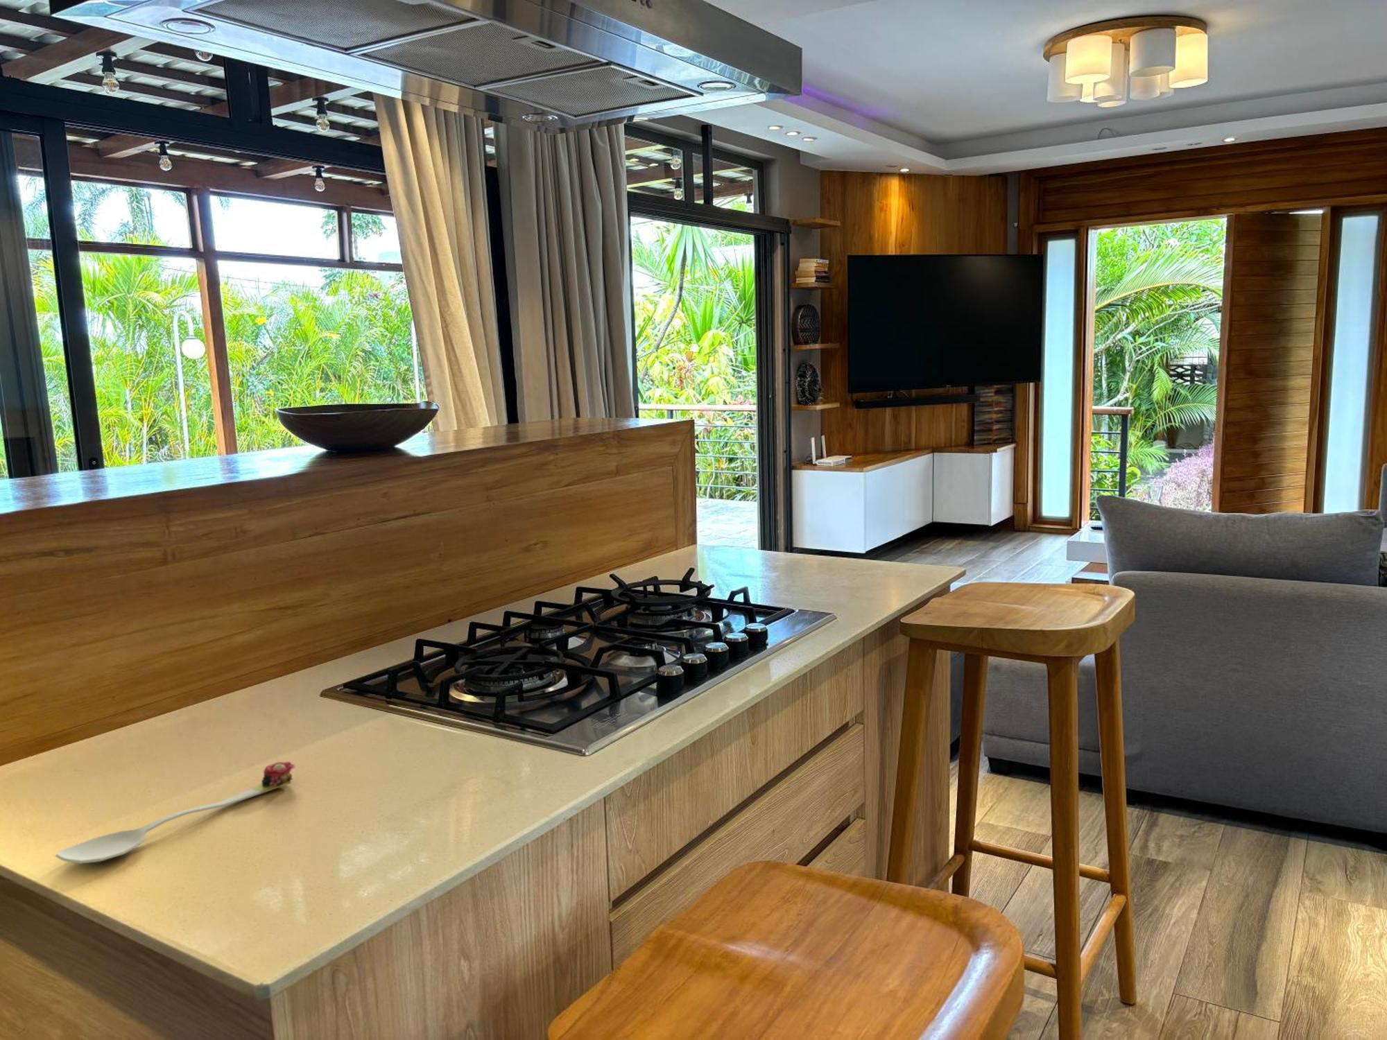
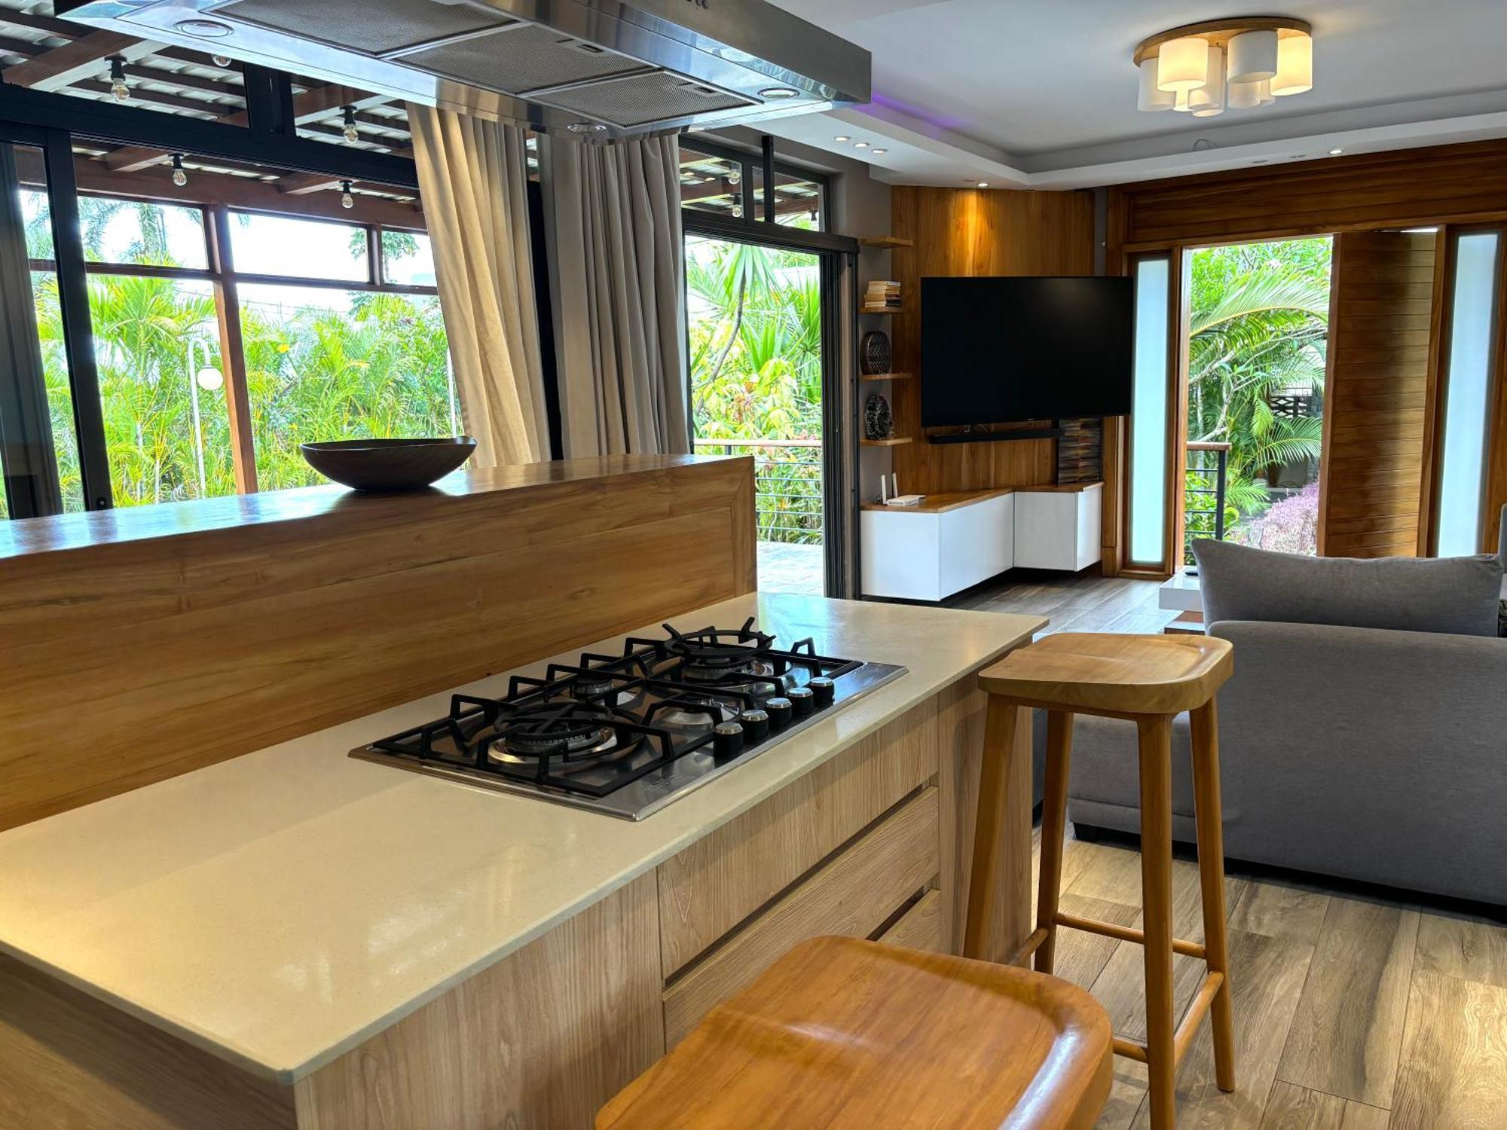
- spoon (186, 811)
